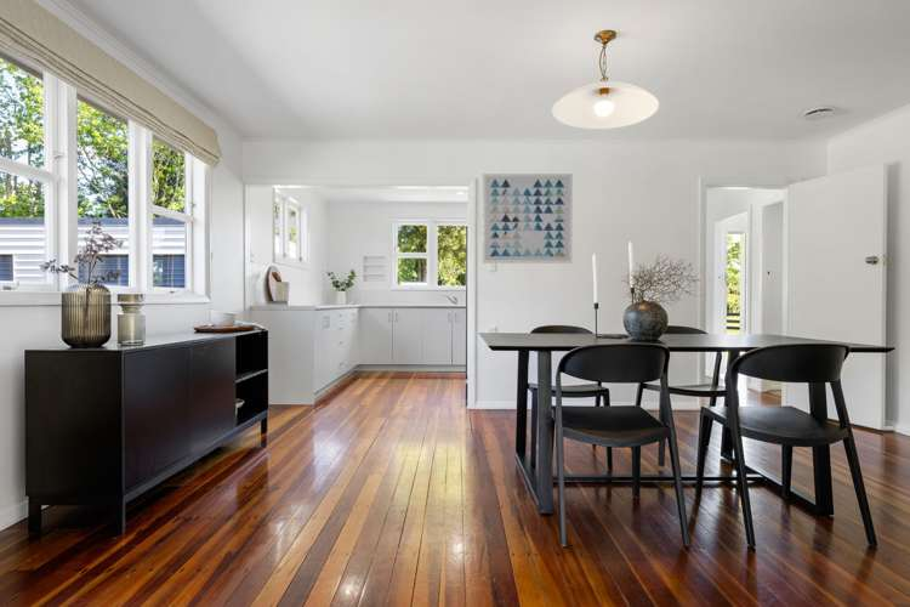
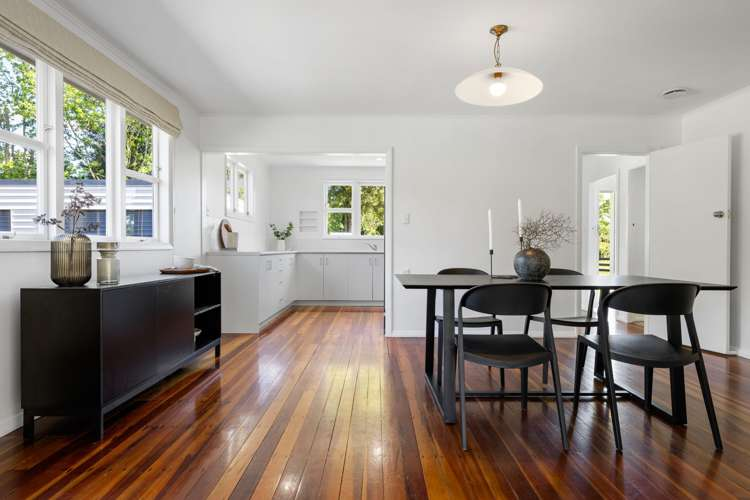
- wall art (527, 219)
